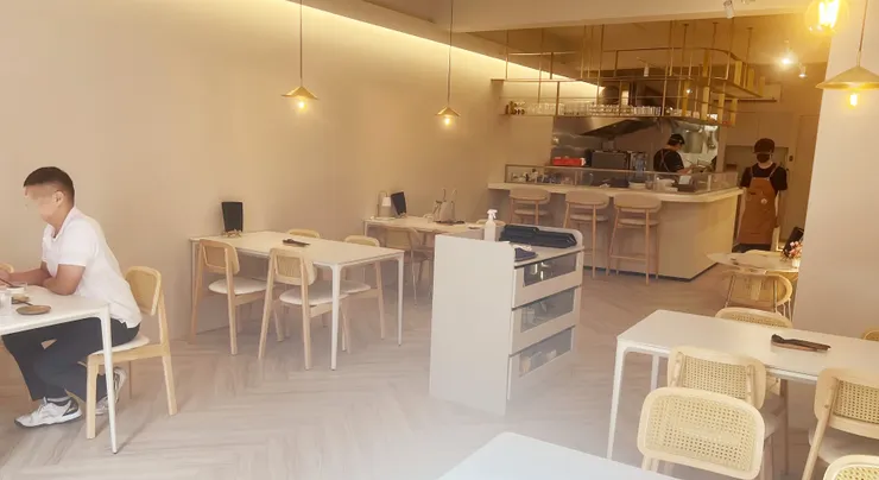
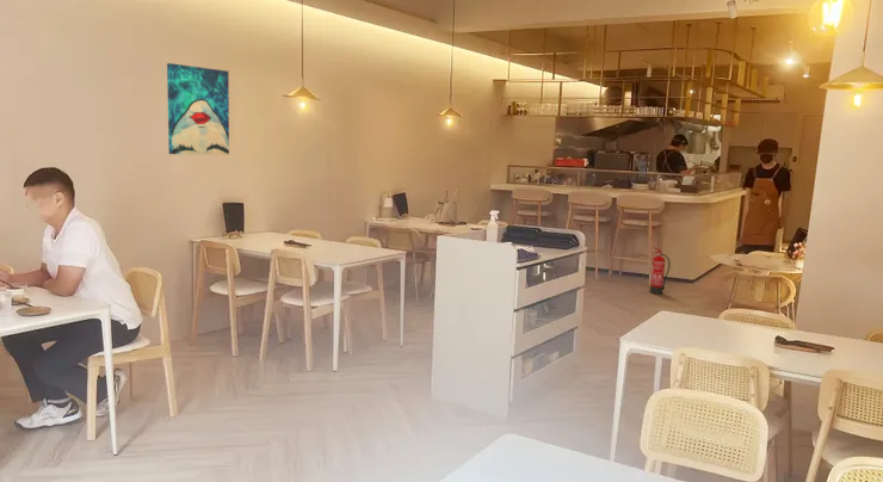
+ fire extinguisher (660, 270)
+ wall art (199, 111)
